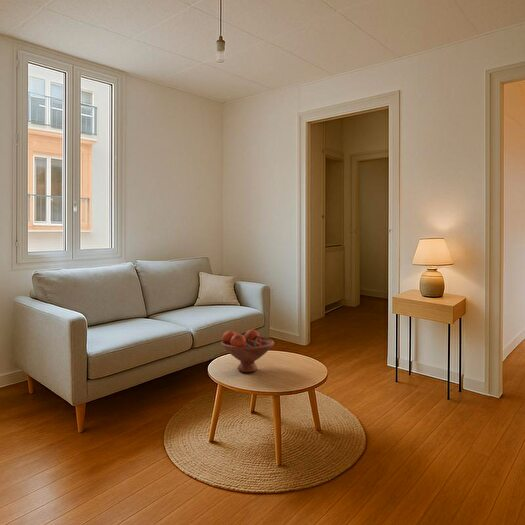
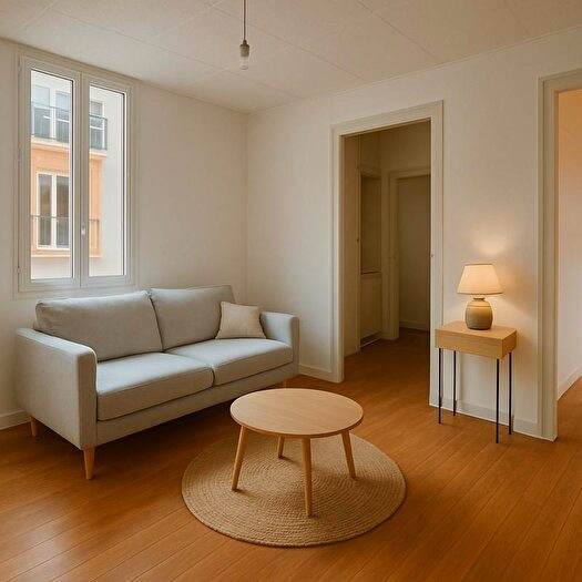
- fruit bowl (247, 350)
